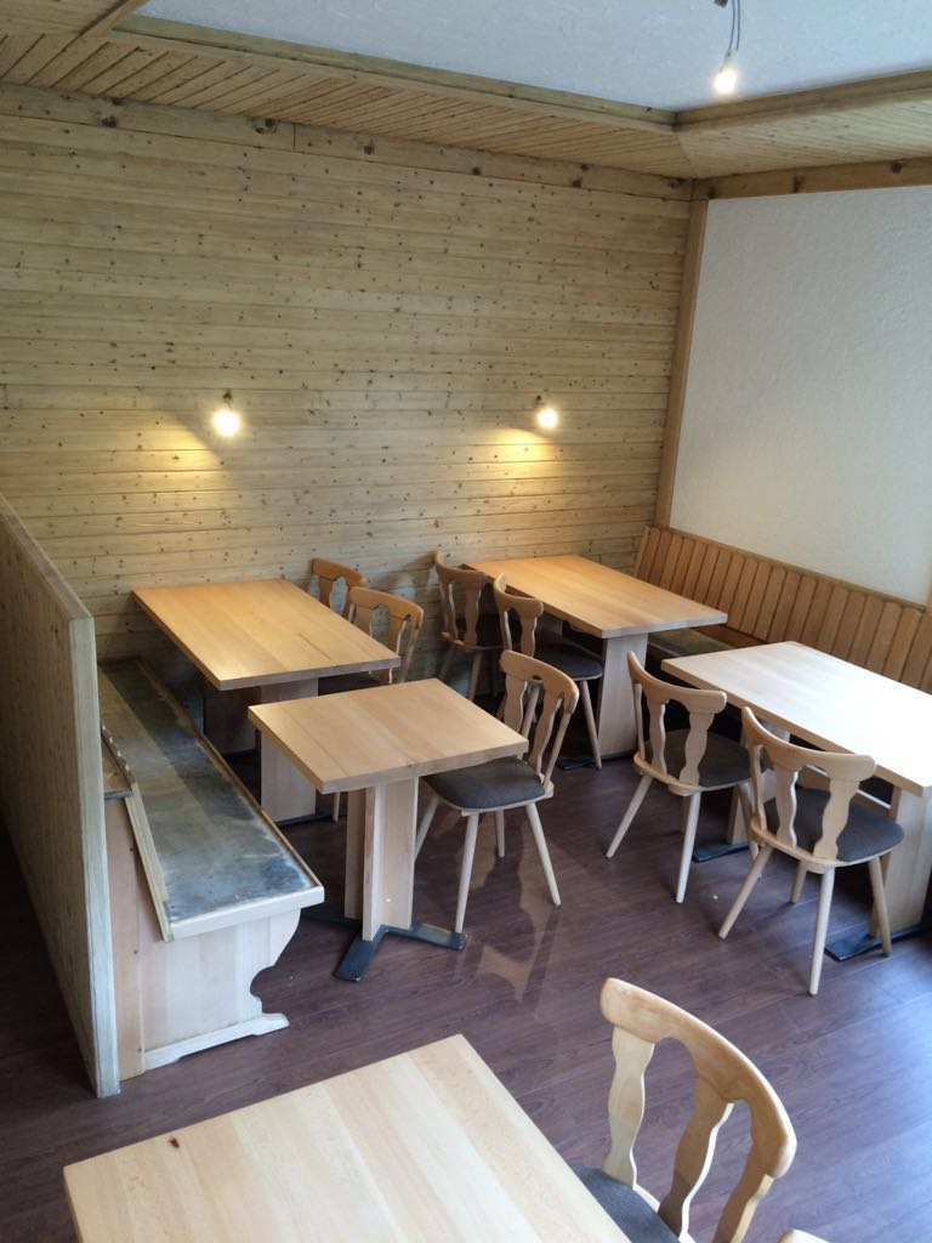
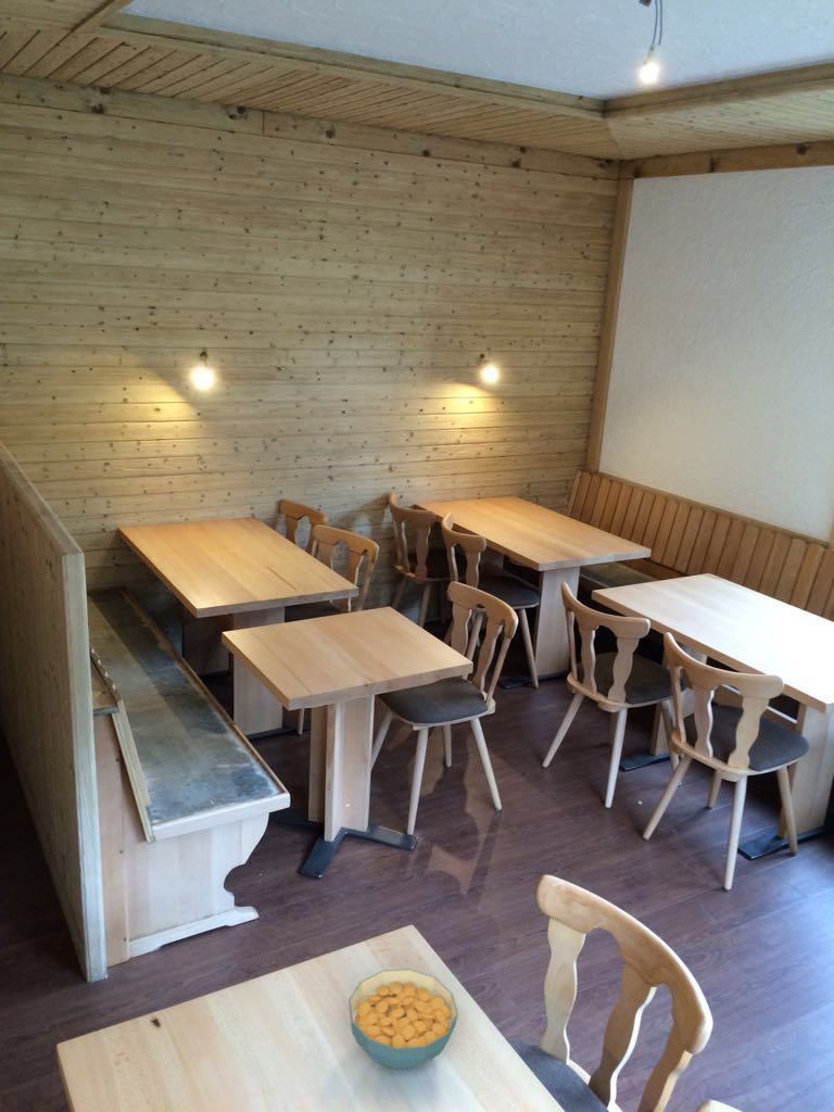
+ cereal bowl (401, 1028)
